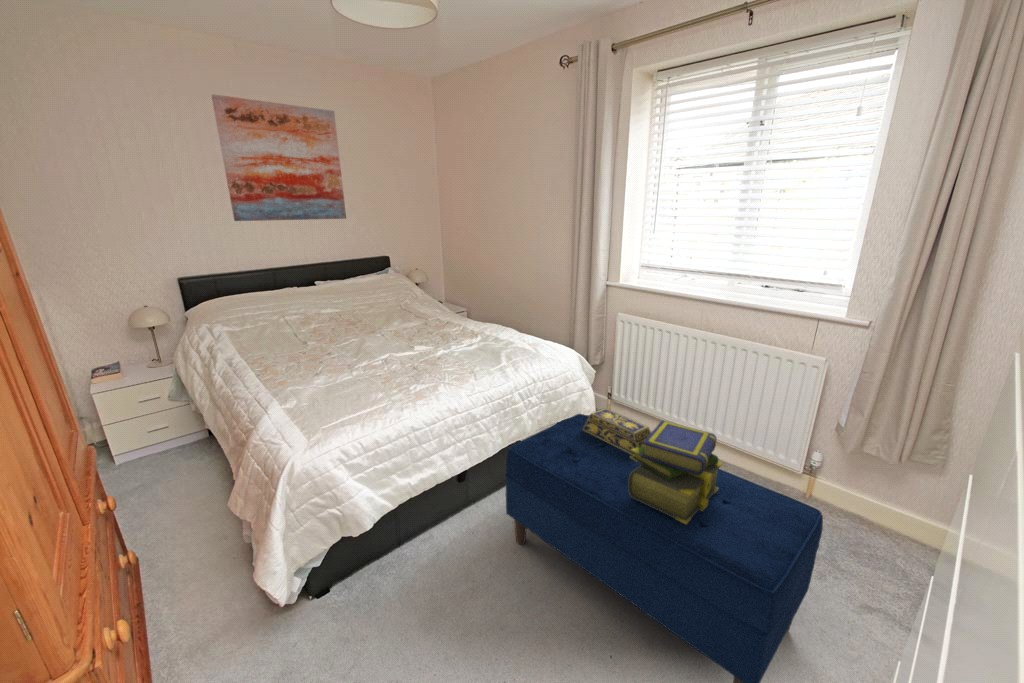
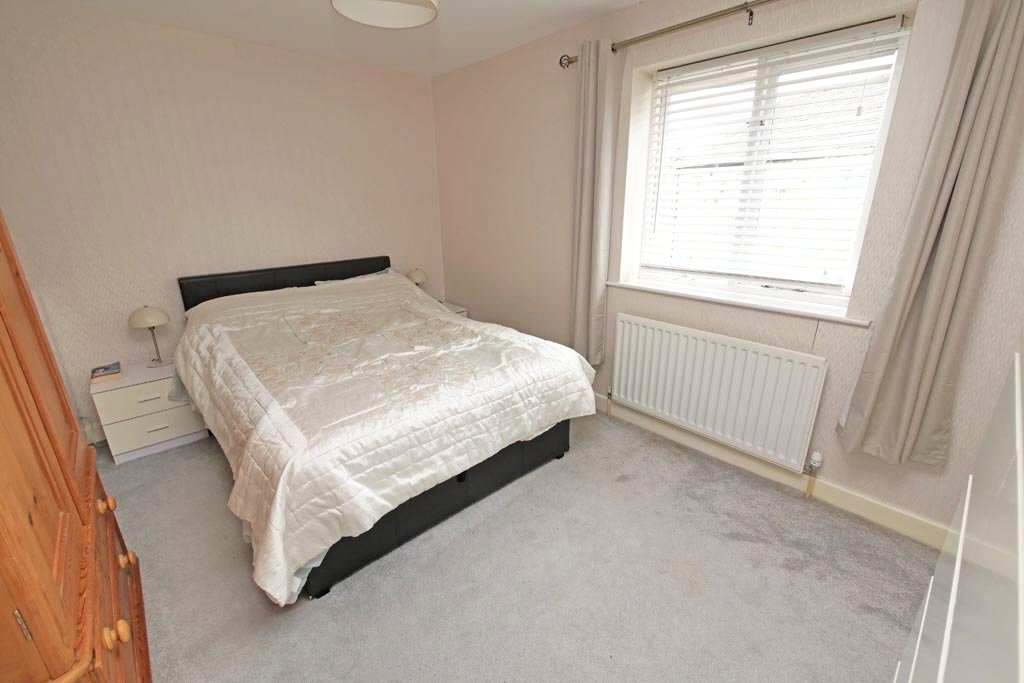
- bench (641, 529)
- decorative box (618, 429)
- wall art (286, 163)
- stack of books (675, 463)
